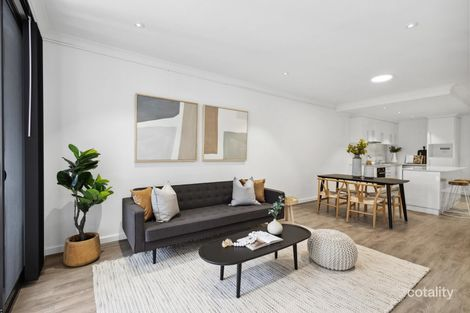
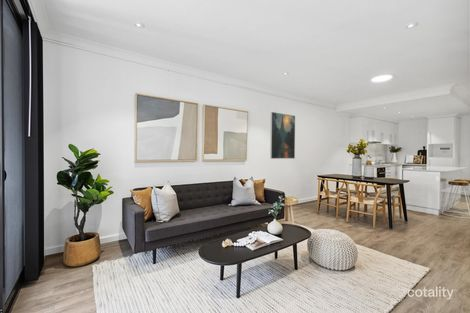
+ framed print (283, 136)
